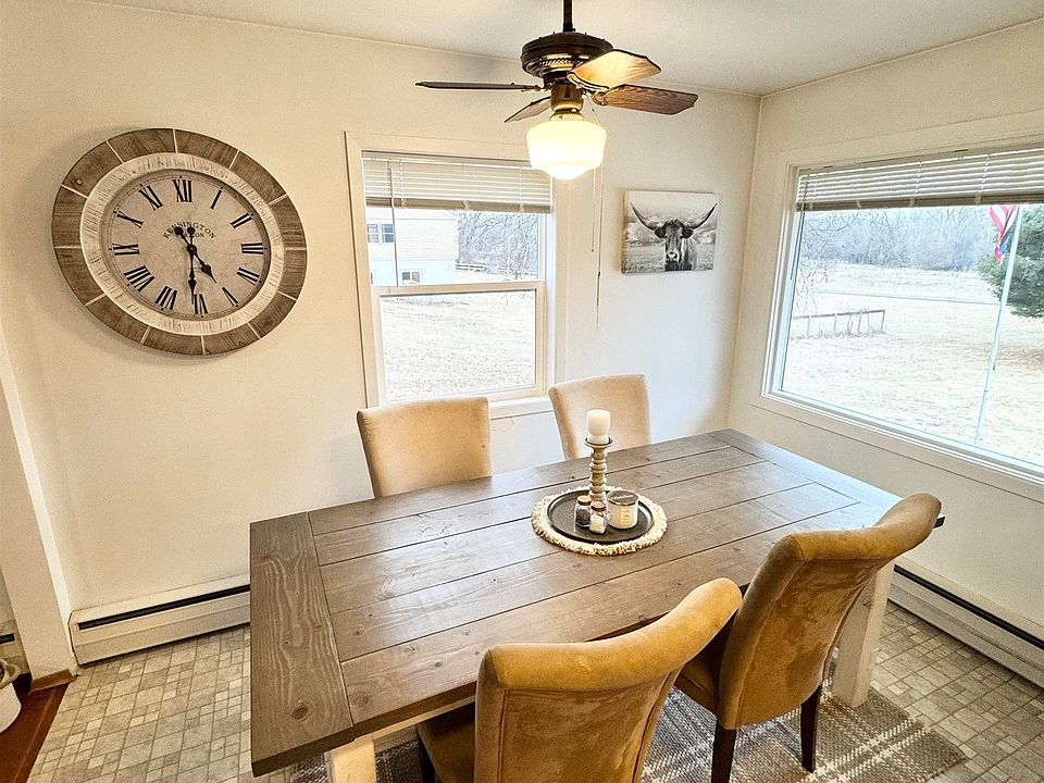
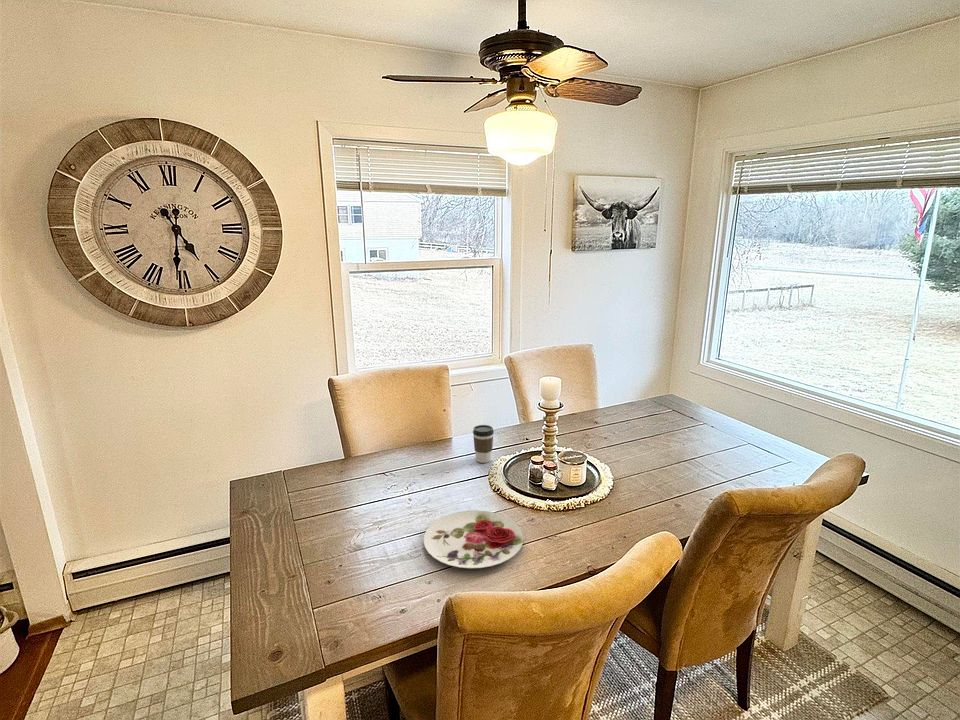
+ coffee cup (483, 444)
+ plate (473, 536)
